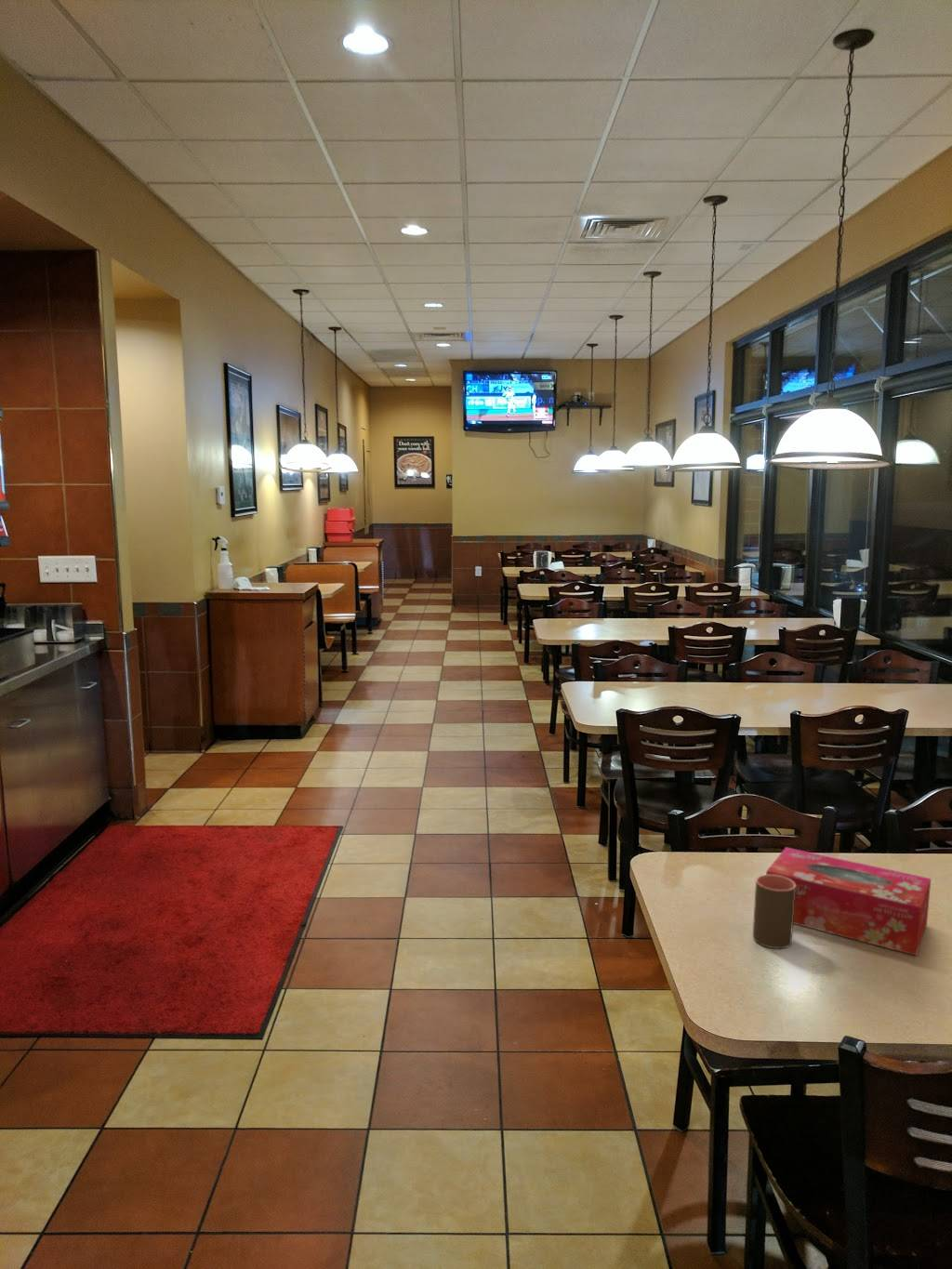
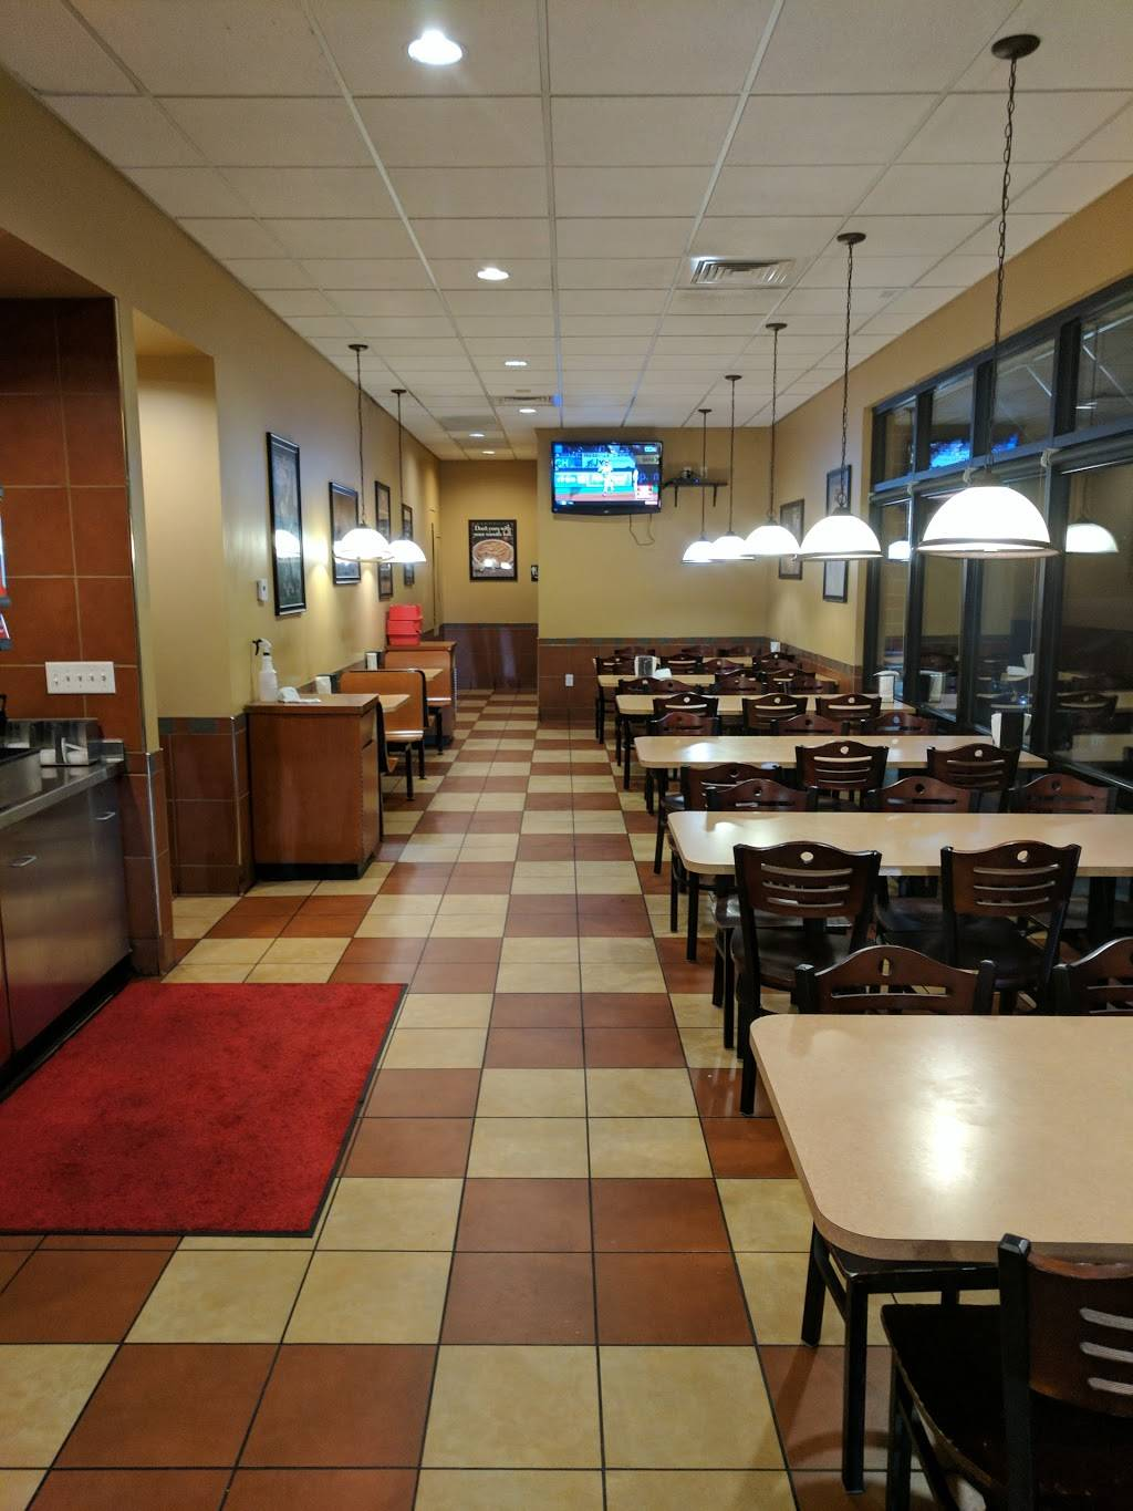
- cup (774, 911)
- tissue box (846, 897)
